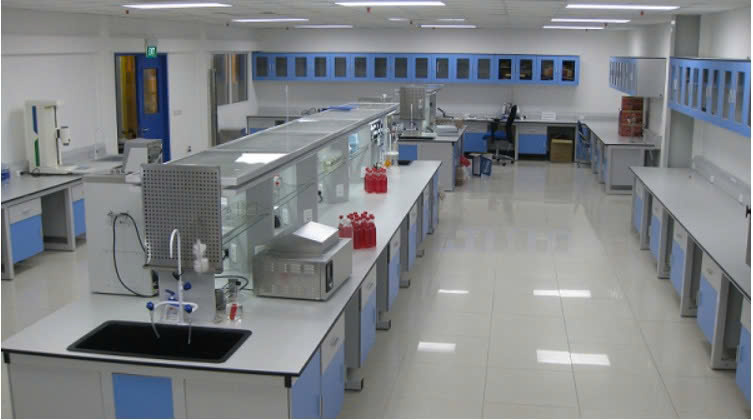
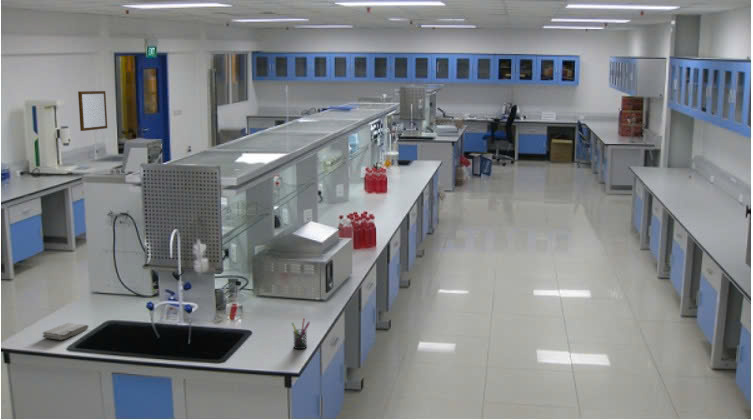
+ pen holder (299, 332)
+ washcloth (65, 330)
+ writing board (93, 110)
